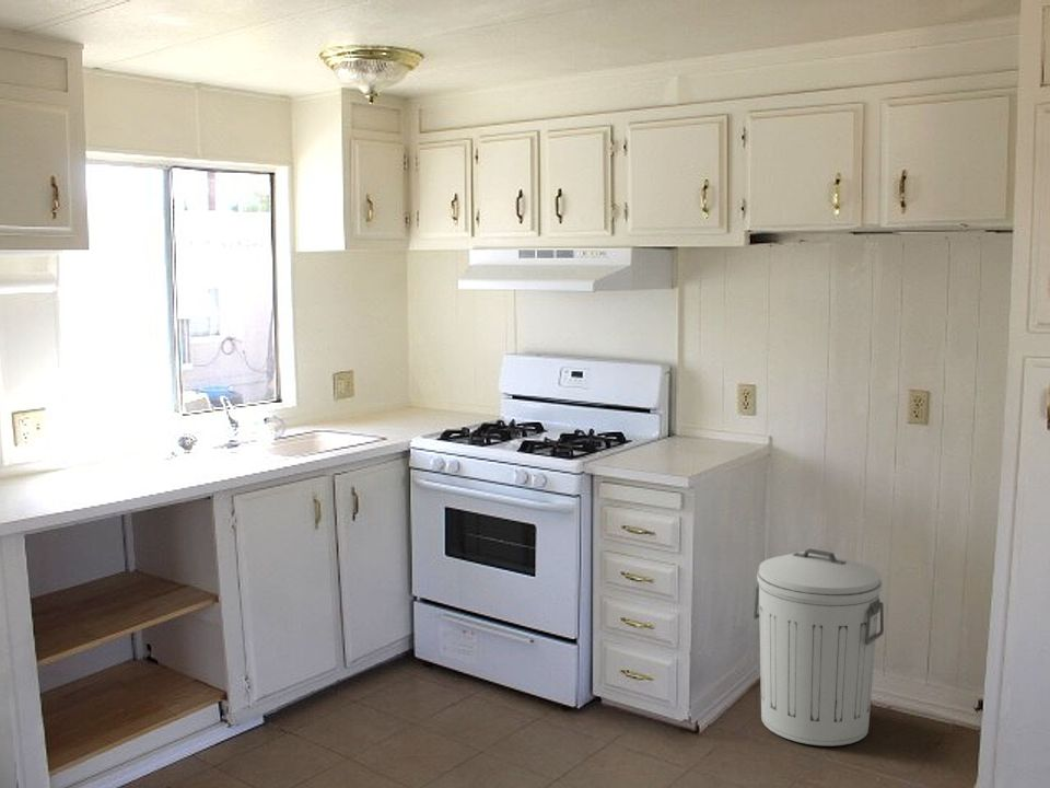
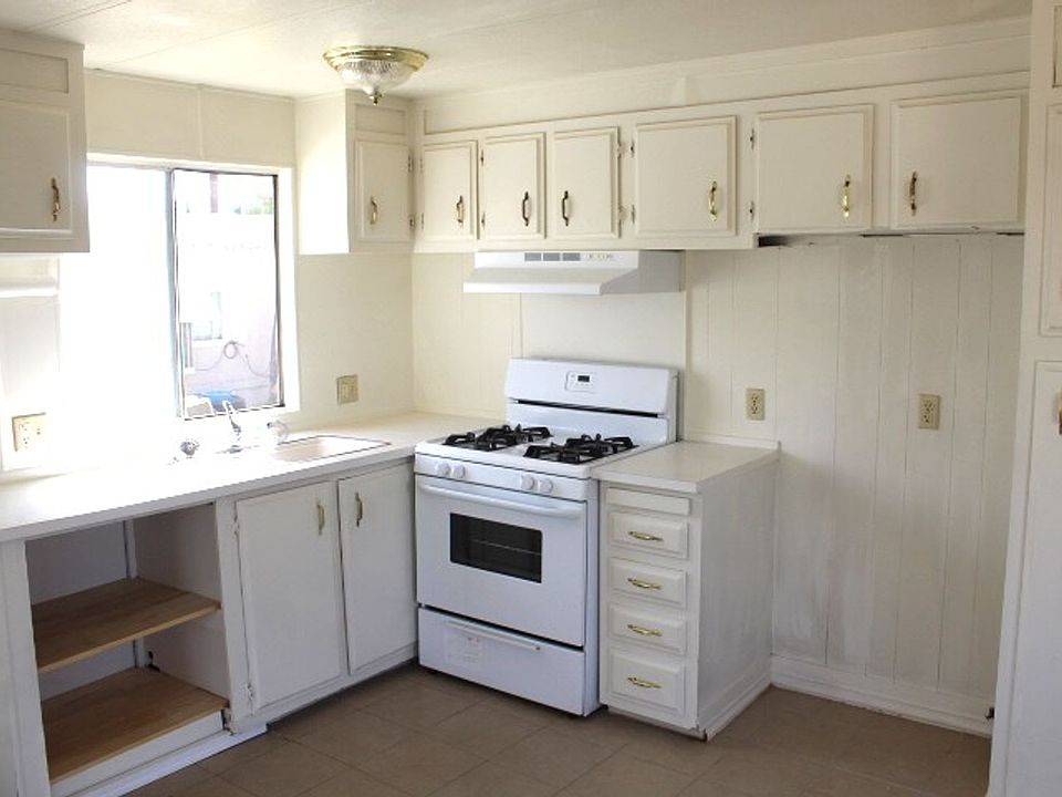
- trash can (816, 637)
